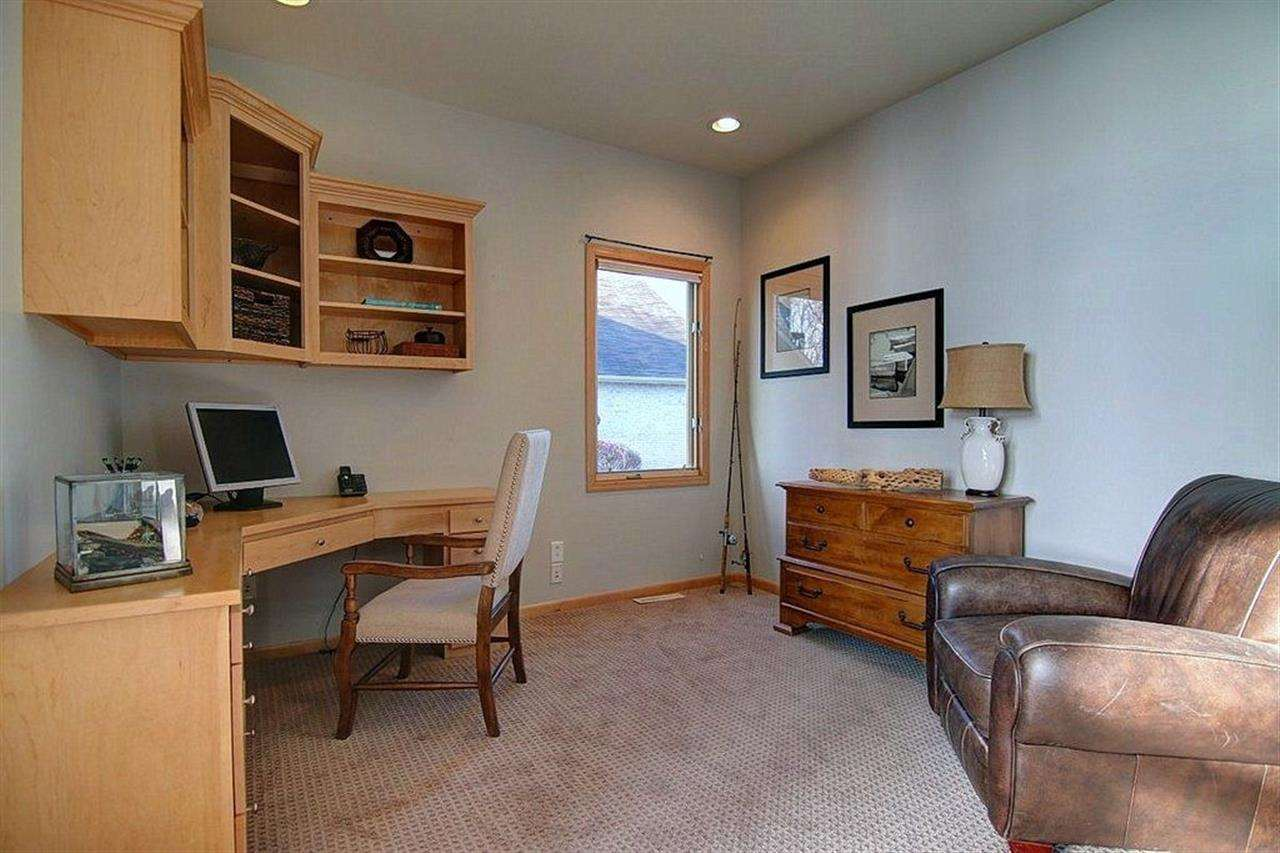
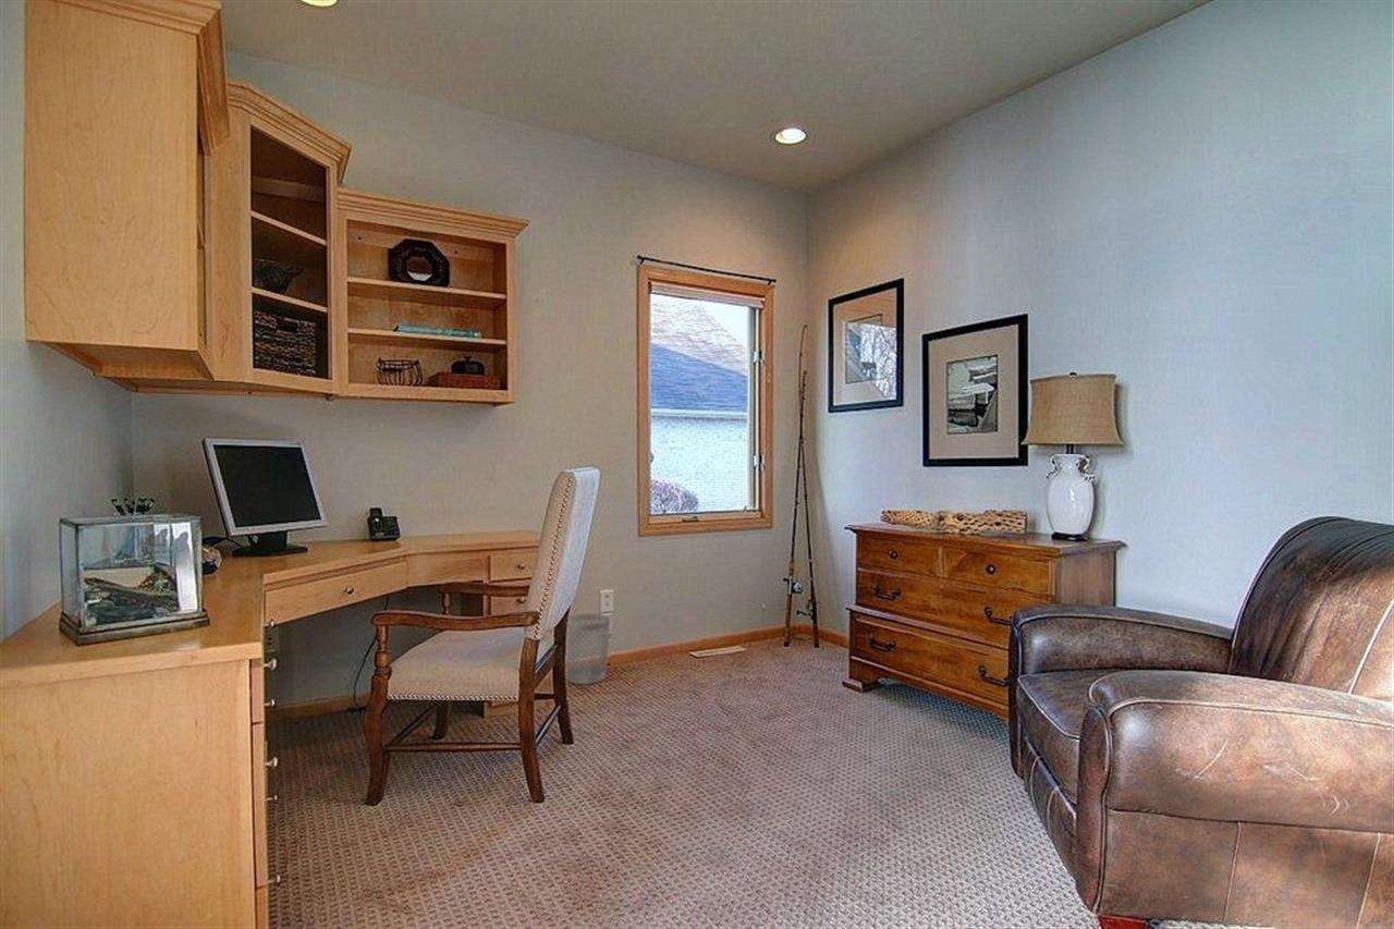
+ wastebasket (585, 649)
